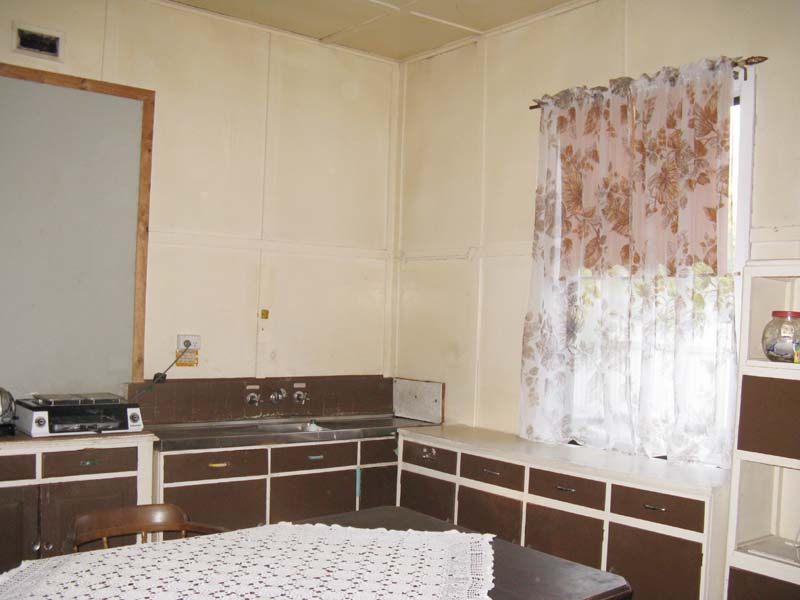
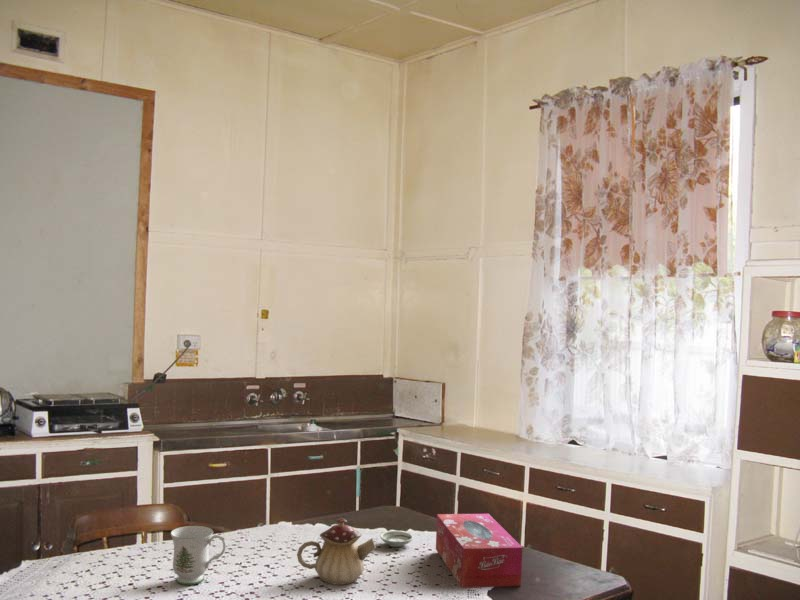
+ saucer (396, 540)
+ teapot (336, 547)
+ tissue box (476, 548)
+ mug (198, 556)
